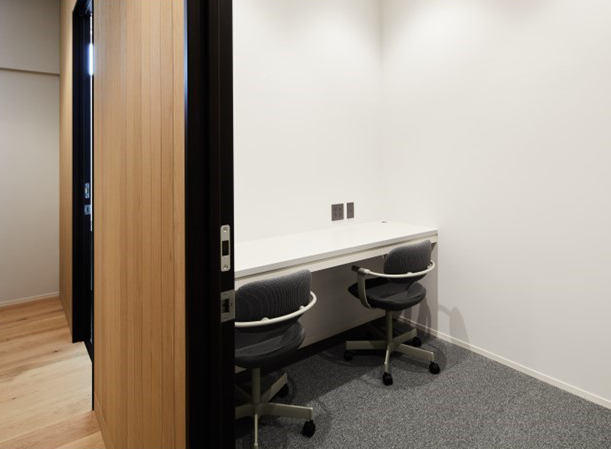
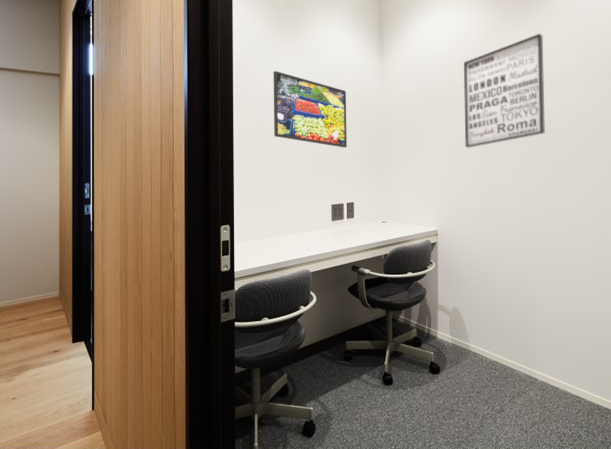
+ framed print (312, 112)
+ wall art (501, 95)
